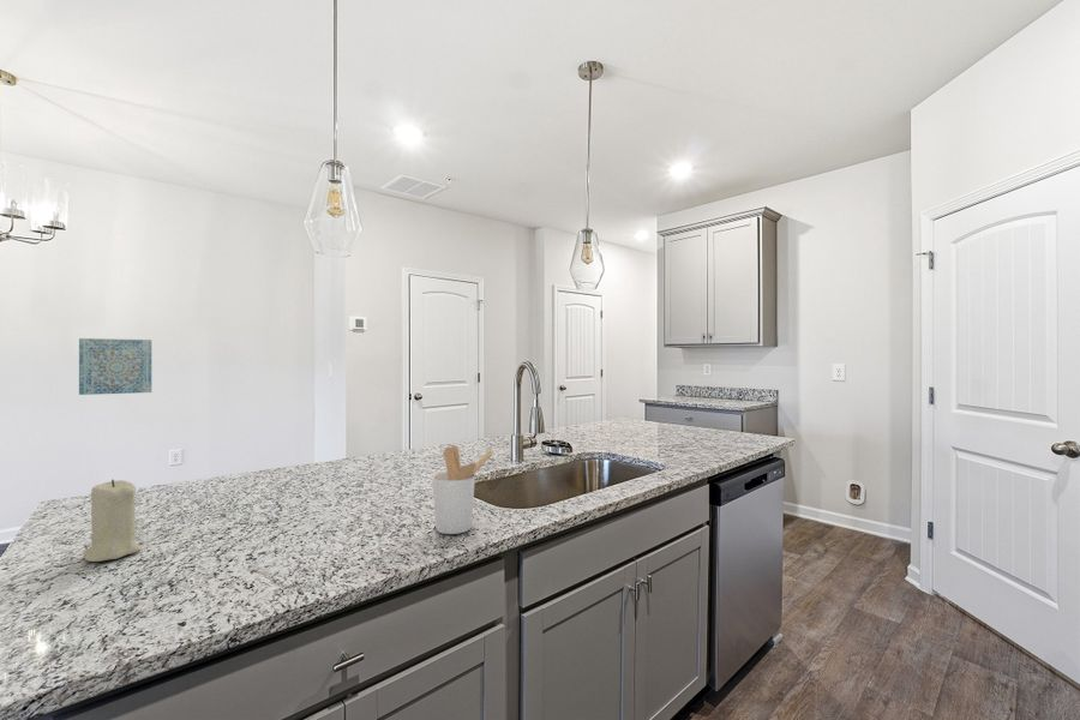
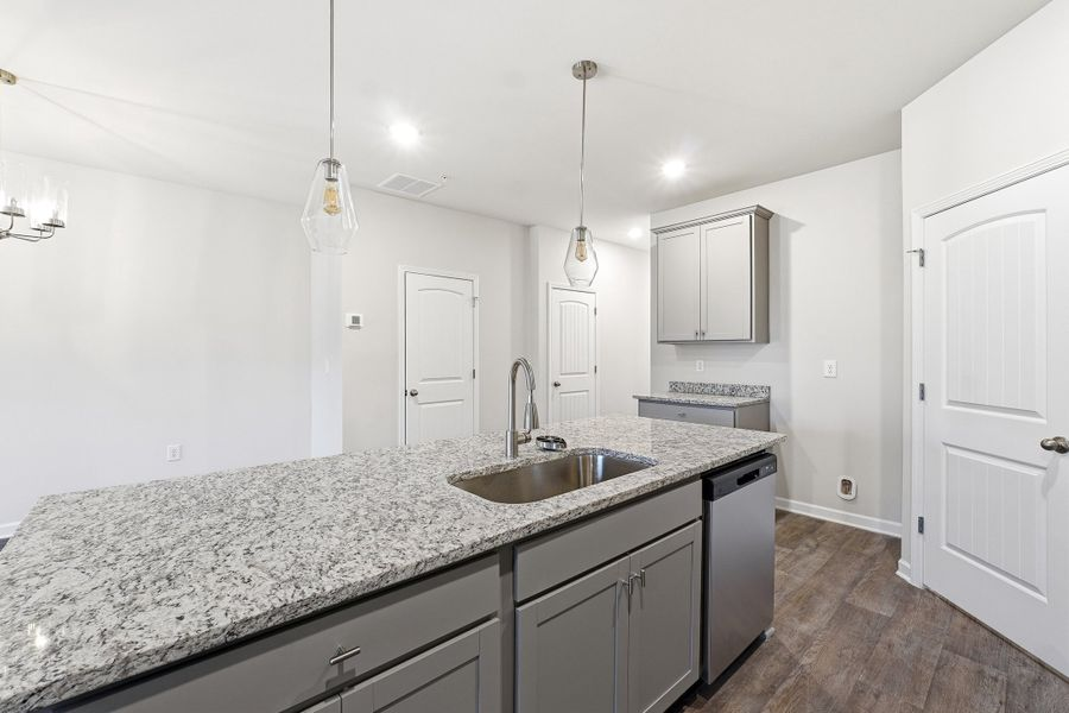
- candle (112, 516)
- utensil holder (464, 487)
- wall art (116, 366)
